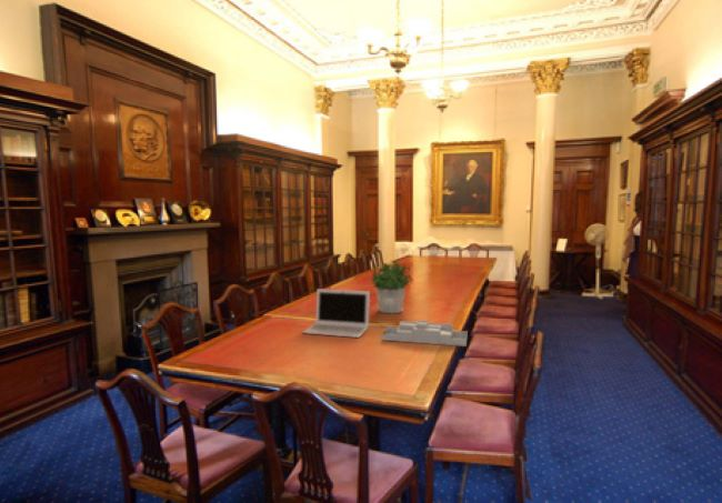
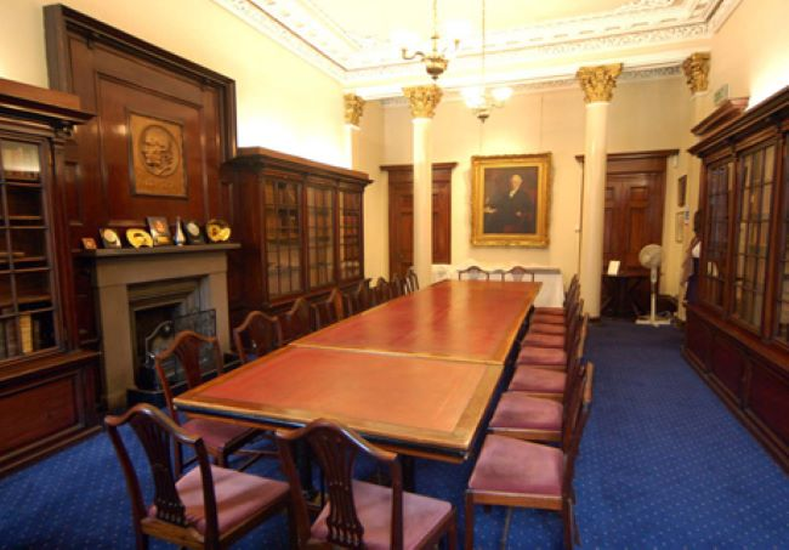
- potted plant (391, 285)
- laptop (337, 311)
- desk organizer (424, 331)
